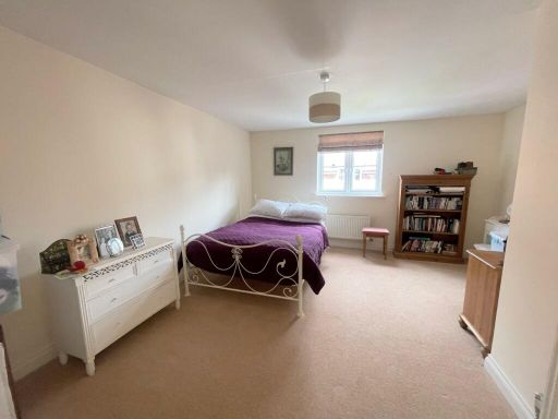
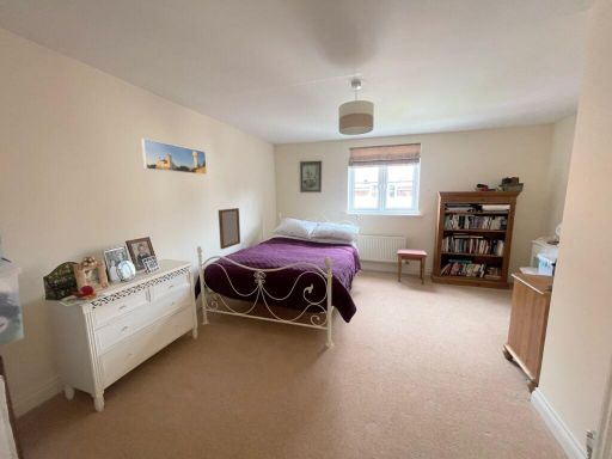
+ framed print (178, 159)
+ home mirror (230, 227)
